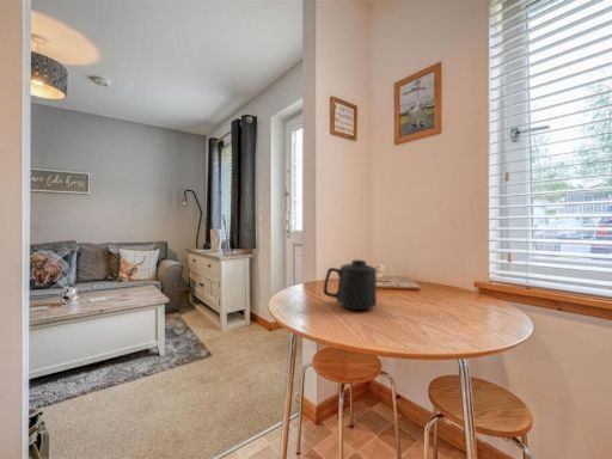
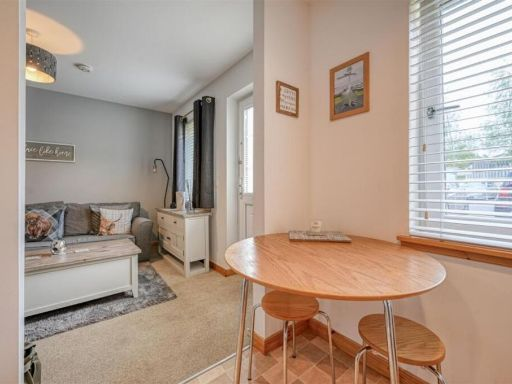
- mug (351, 283)
